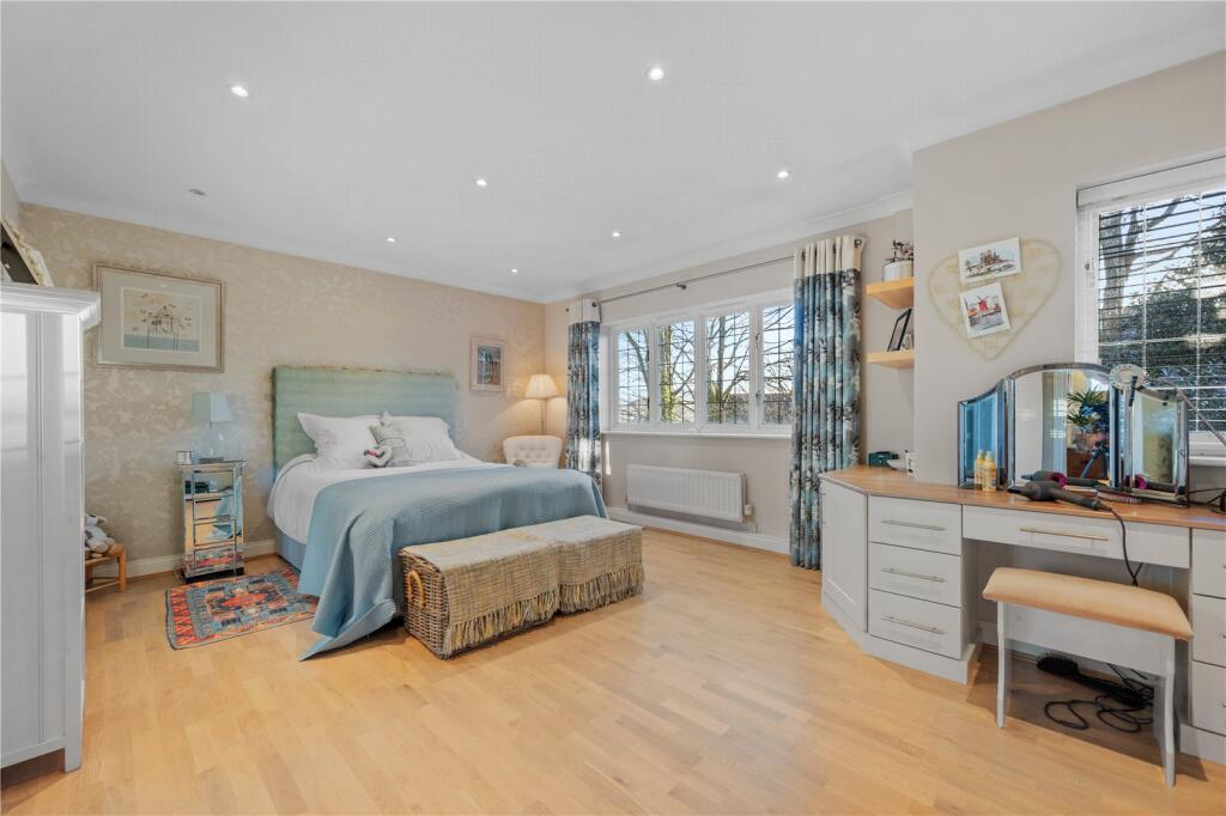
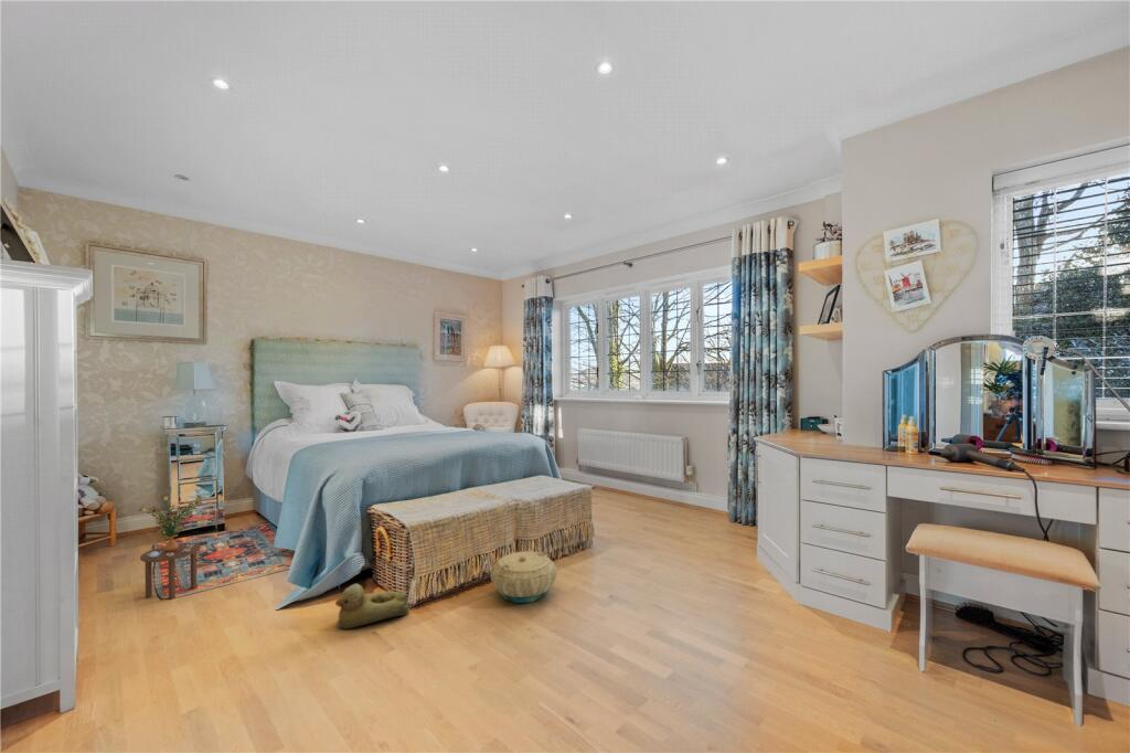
+ side table (173, 544)
+ basket (523, 574)
+ rubber duck (372, 598)
